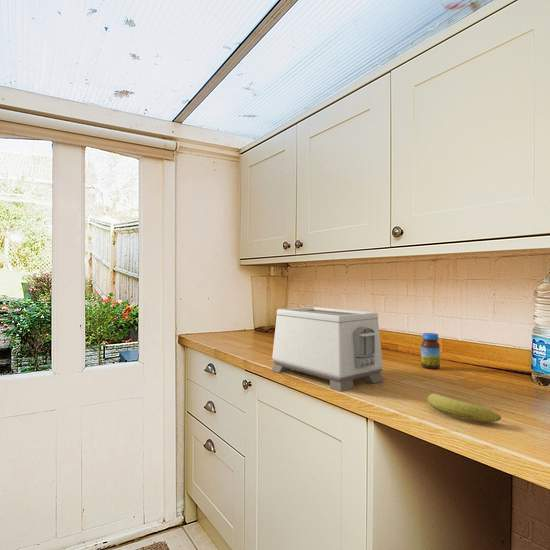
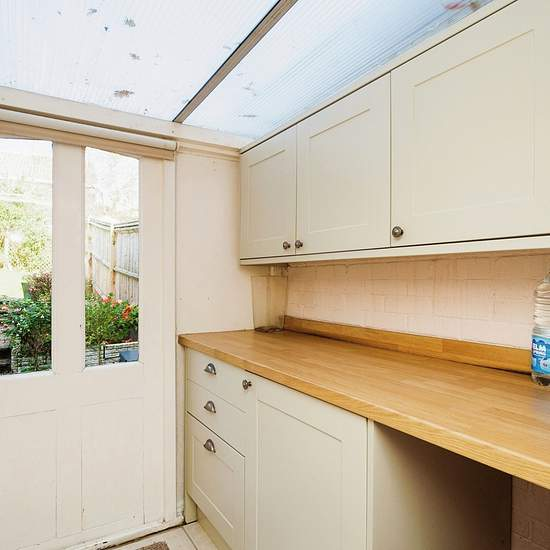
- toaster (328, 343)
- fruit (455, 404)
- jar (430, 350)
